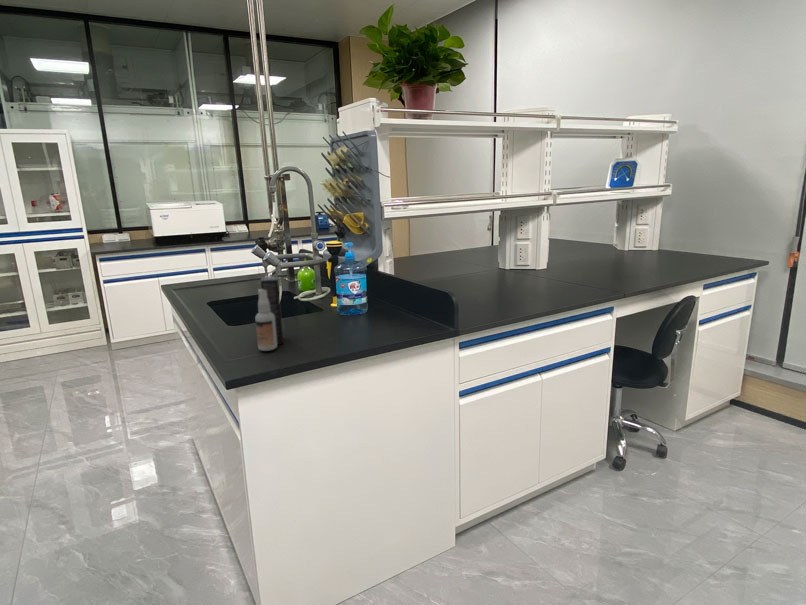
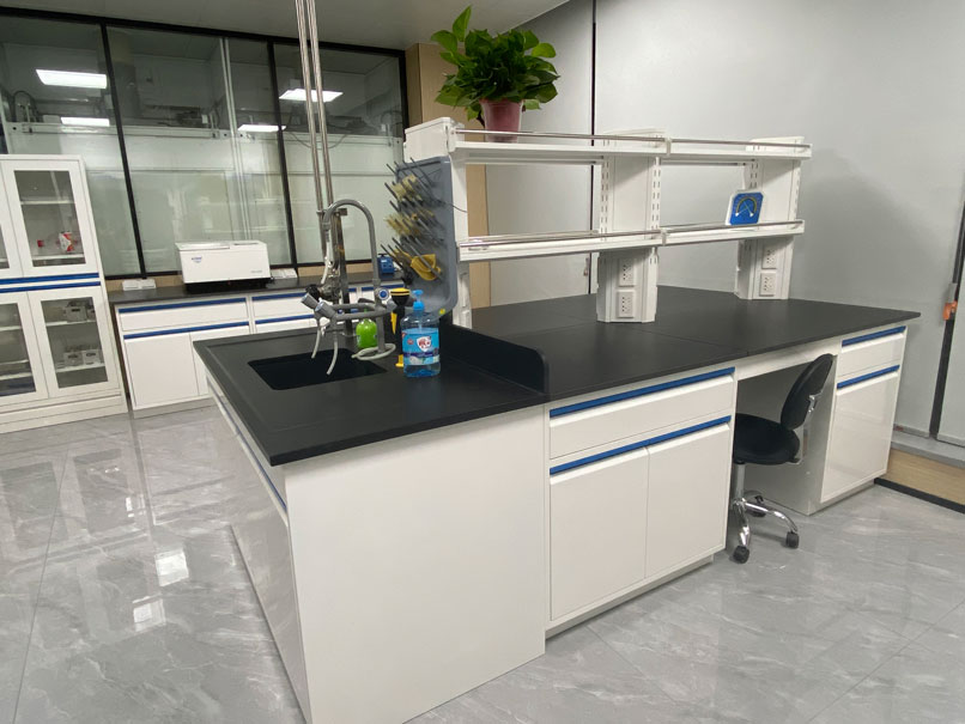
- spray bottle (269, 312)
